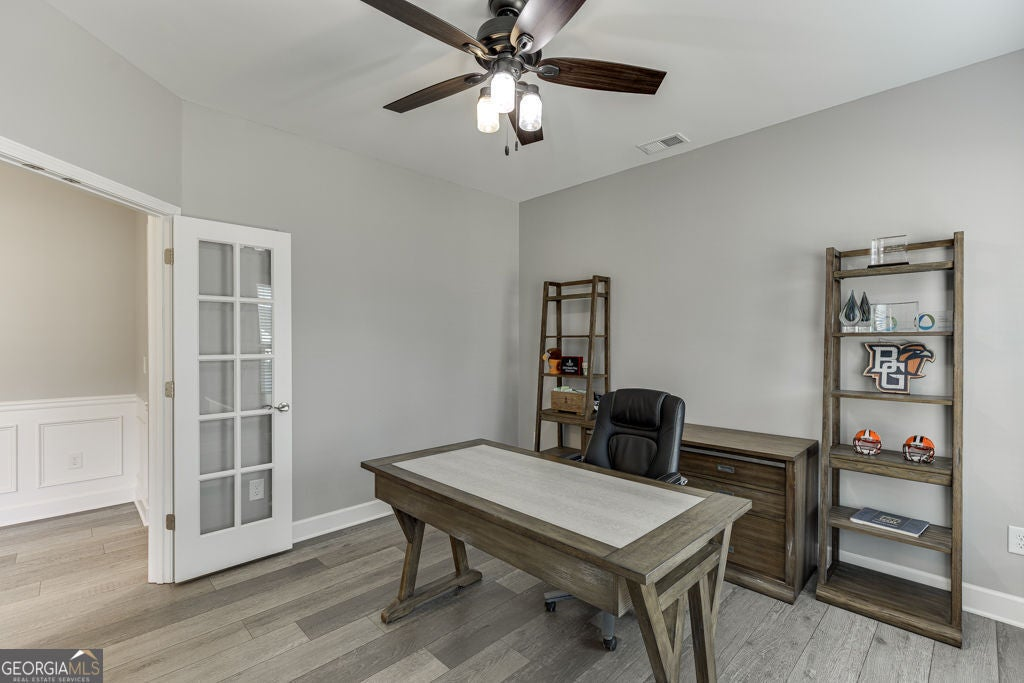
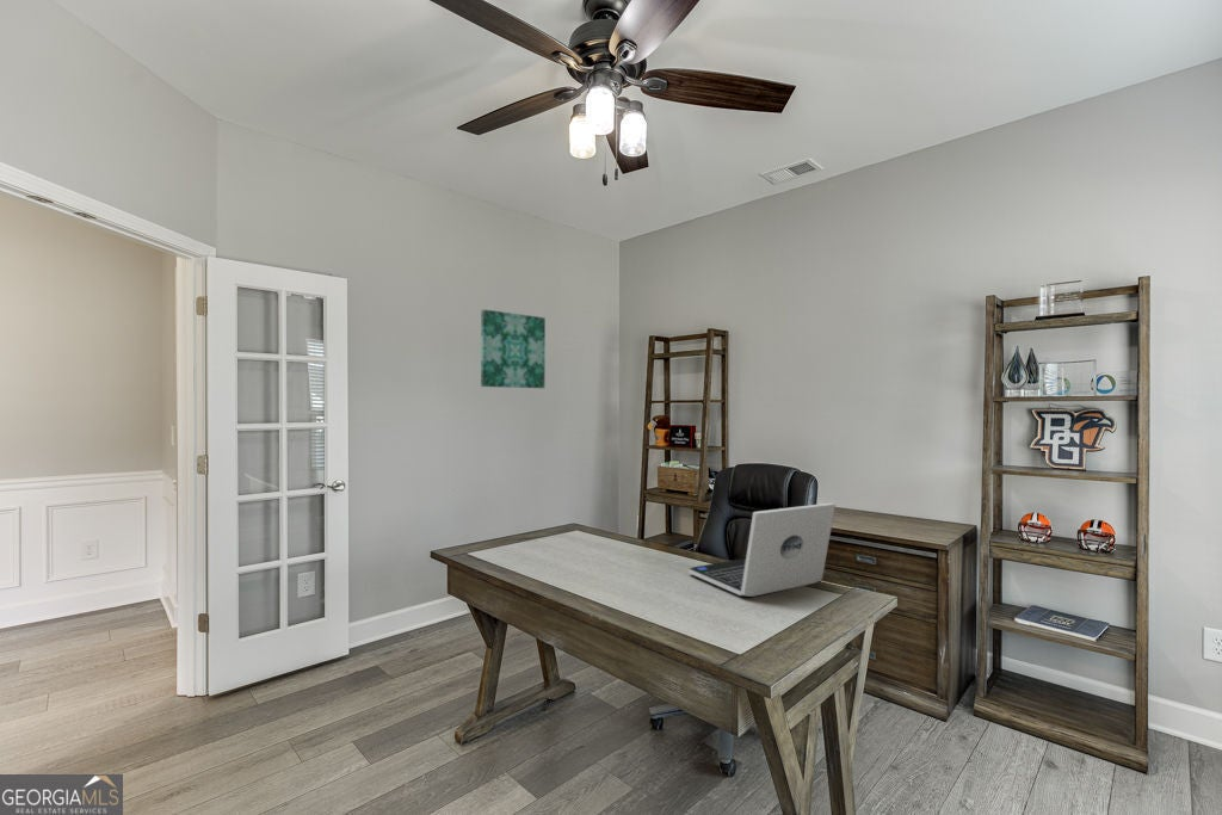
+ wall art (513, 351)
+ laptop (758, 539)
